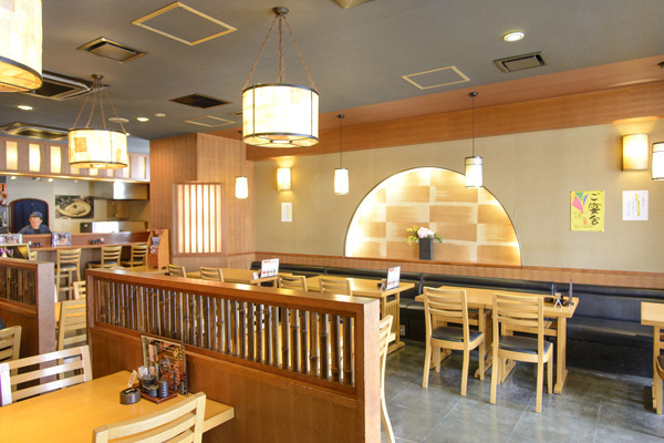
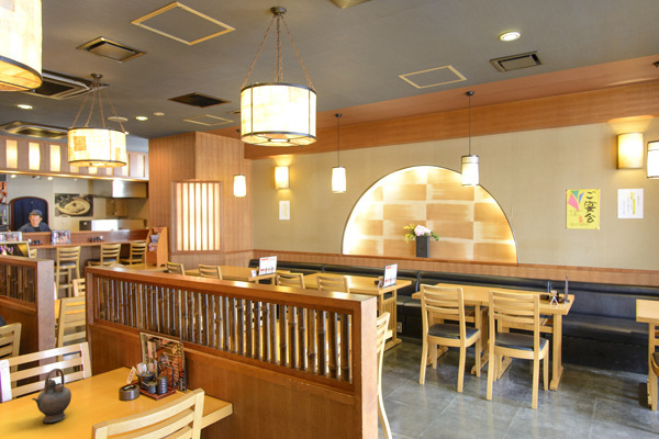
+ teapot (51, 394)
